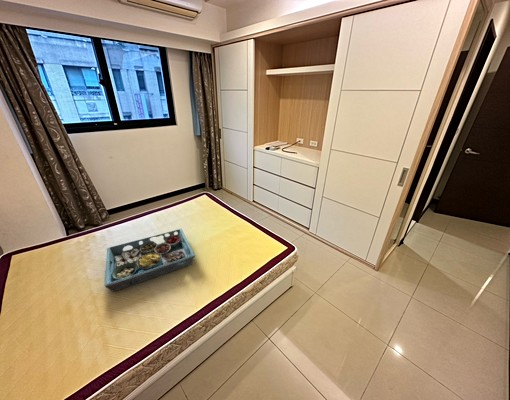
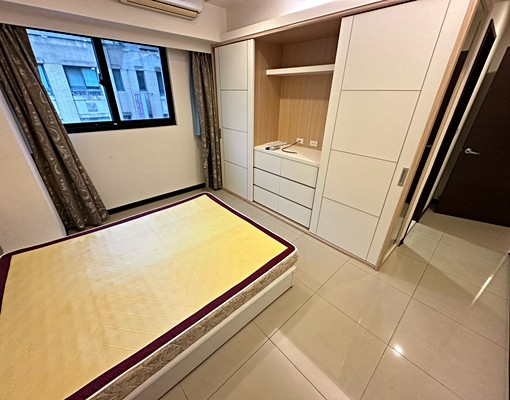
- serving tray (151, 255)
